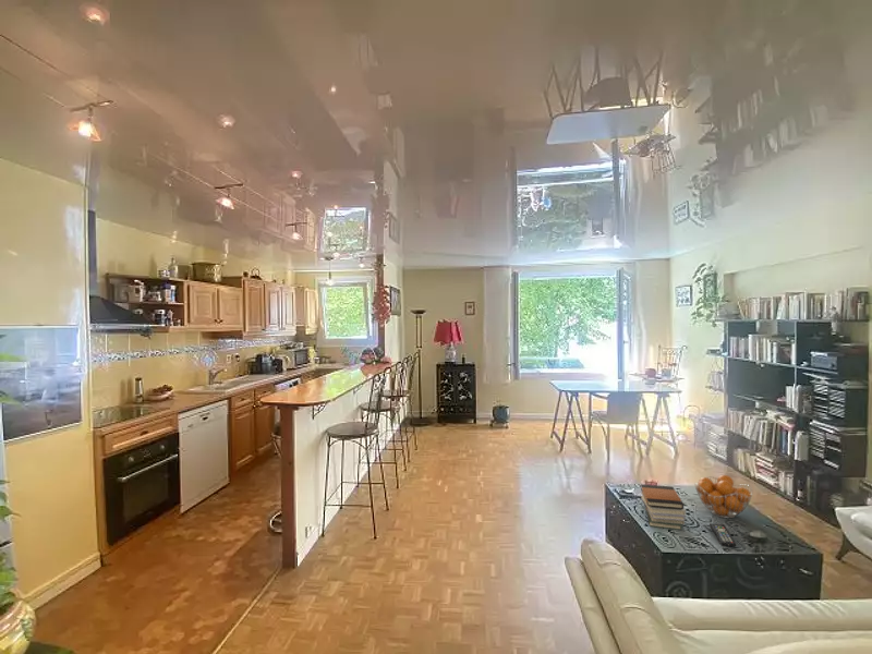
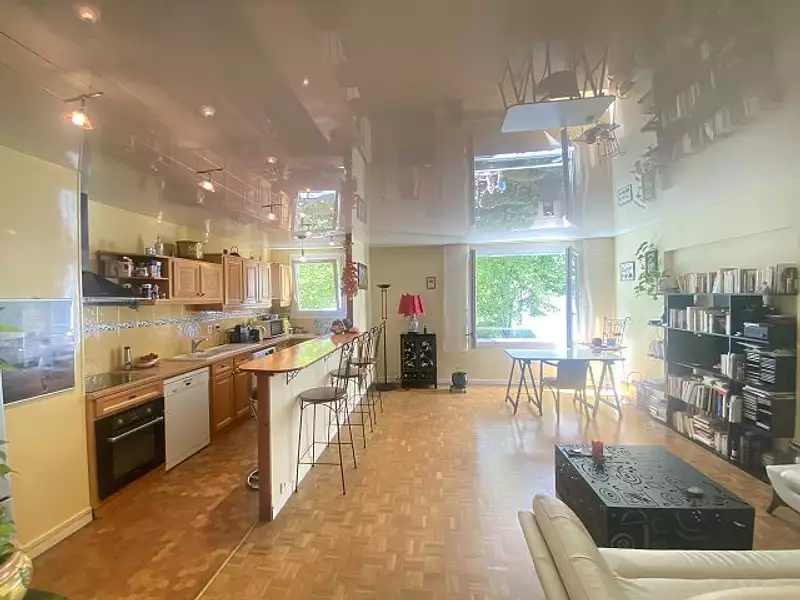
- fruit basket (723, 495)
- book stack (662, 506)
- remote control (722, 533)
